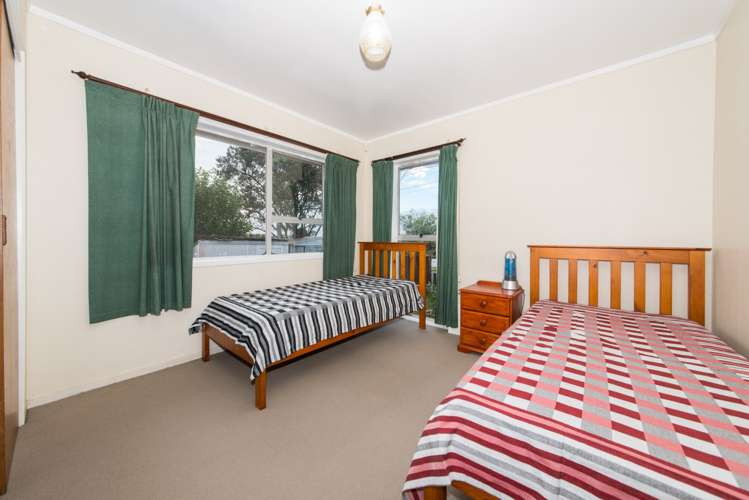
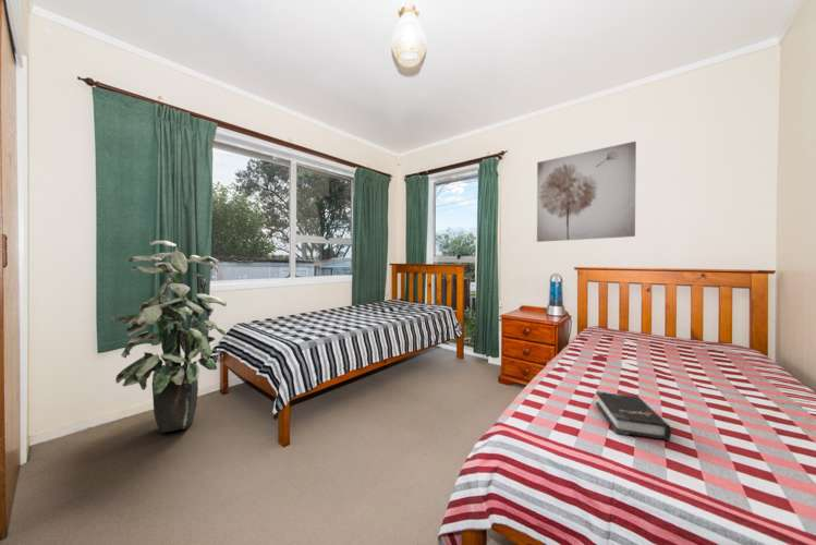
+ wall art (582, 196)
+ hardback book (629, 413)
+ indoor plant (171, 334)
